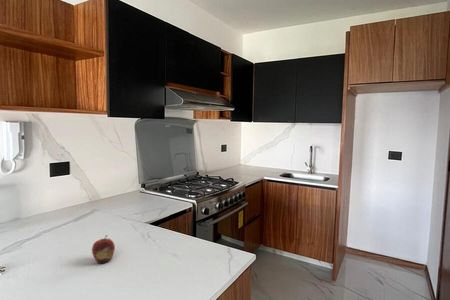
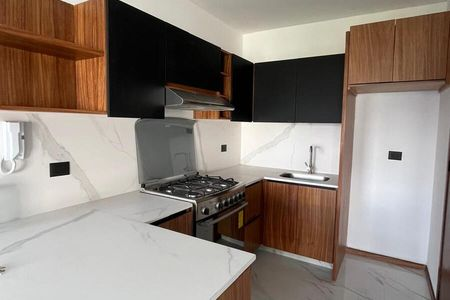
- fruit (103, 248)
